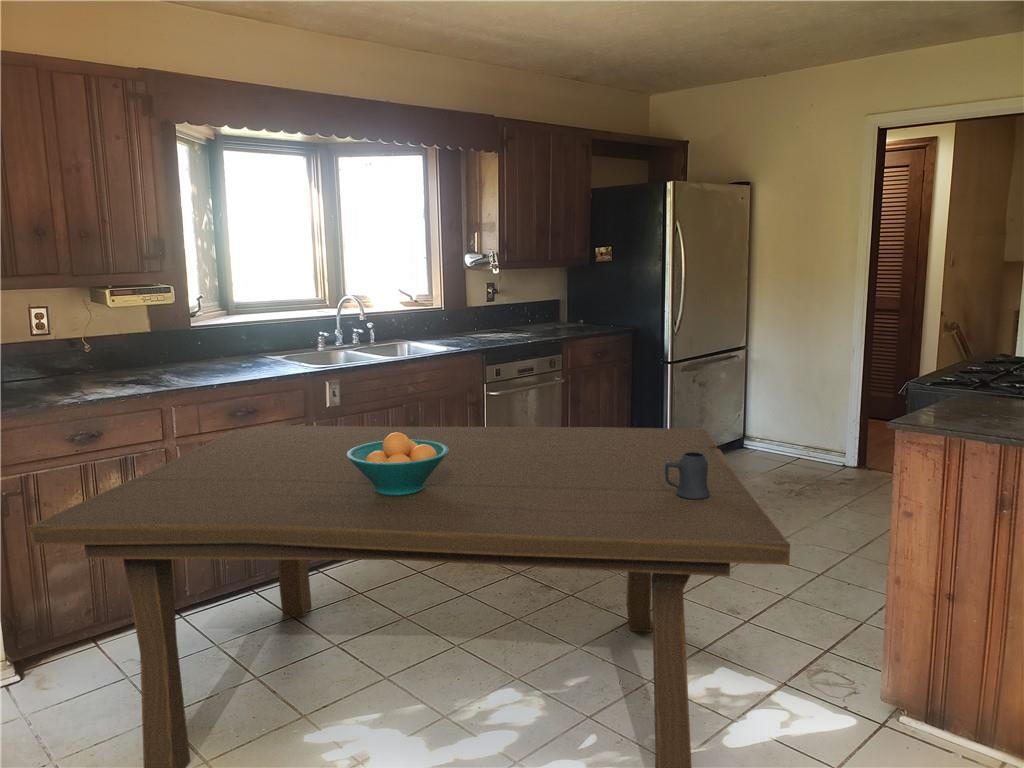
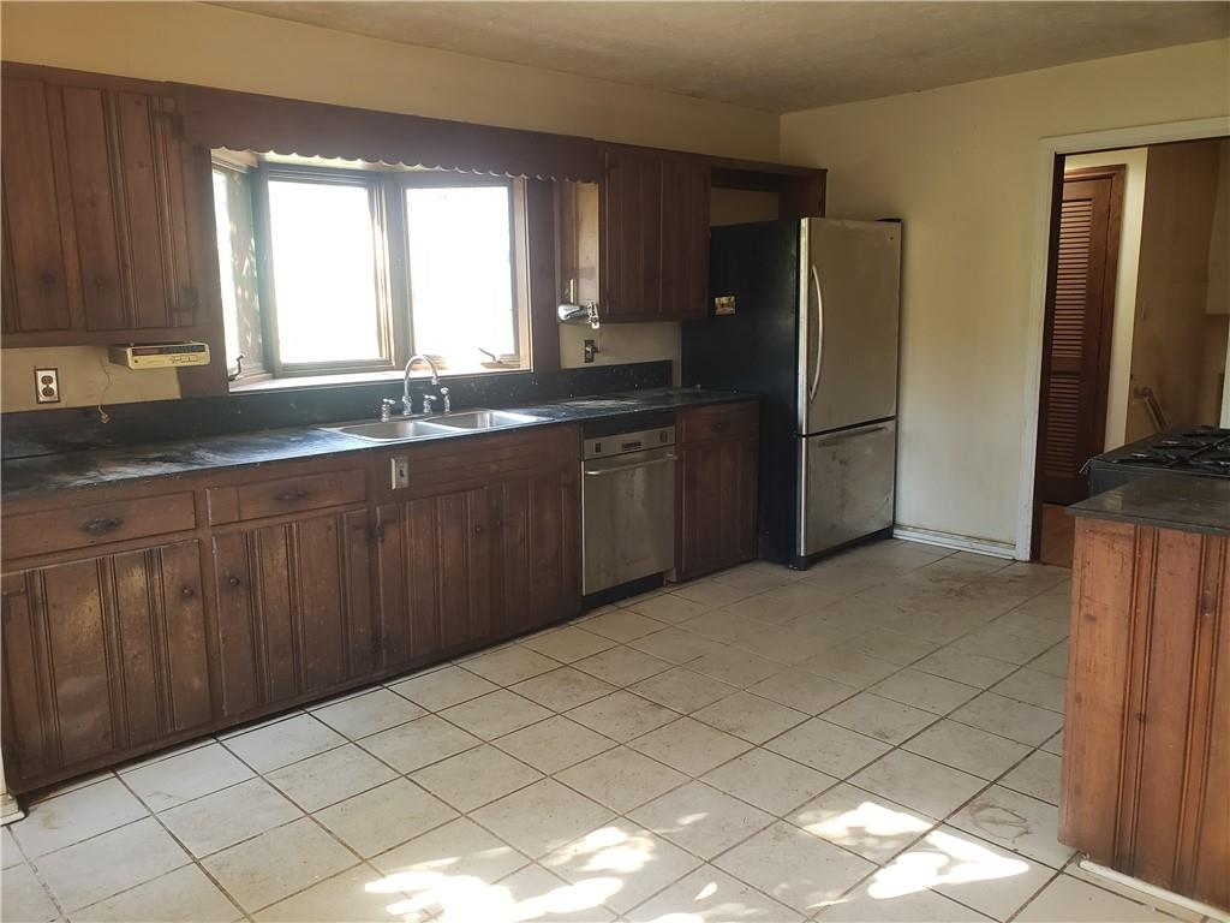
- fruit bowl (398, 460)
- mug (687, 473)
- dining table (442, 561)
